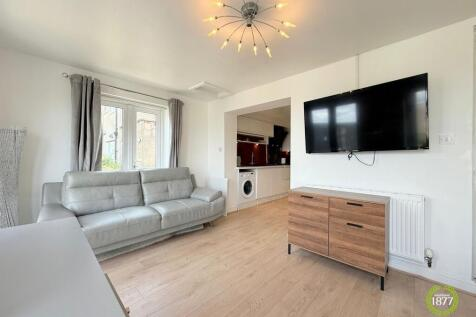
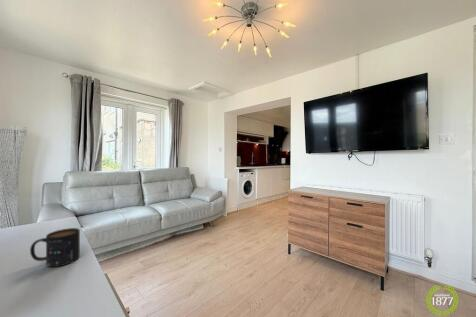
+ mug (55, 247)
